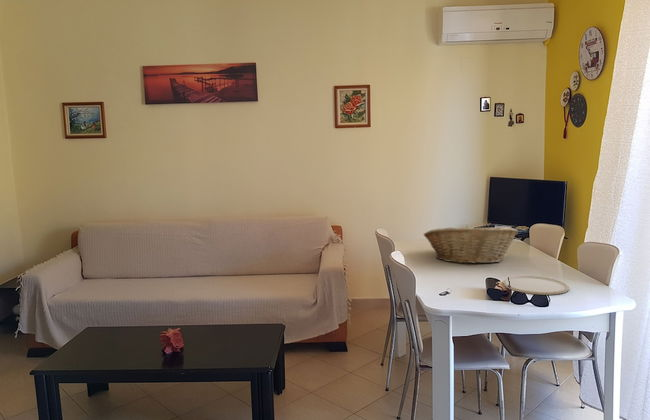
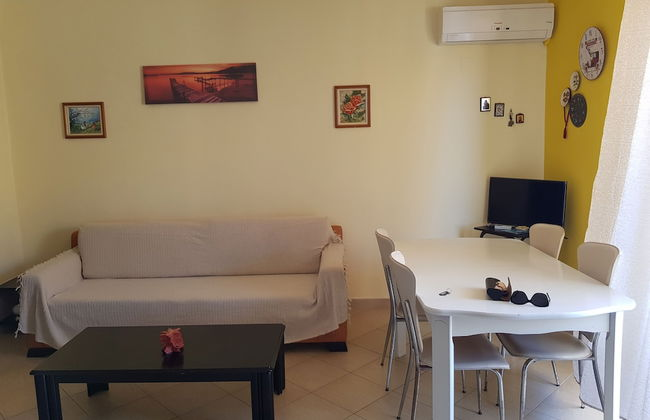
- plate (535, 284)
- fruit basket (469, 240)
